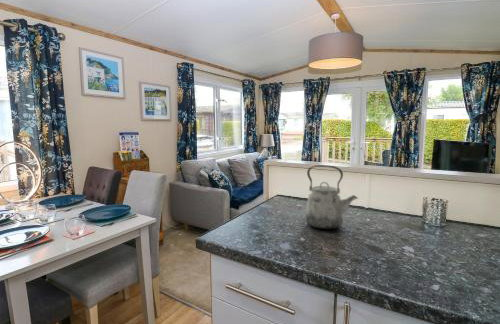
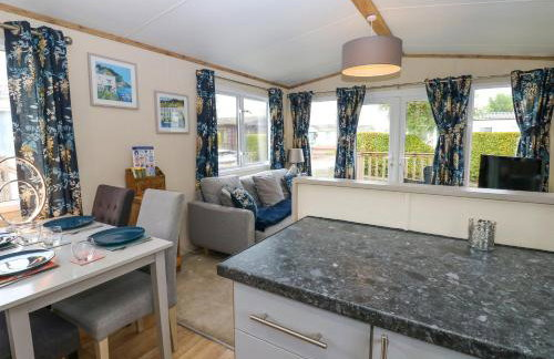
- kettle (331, 196)
